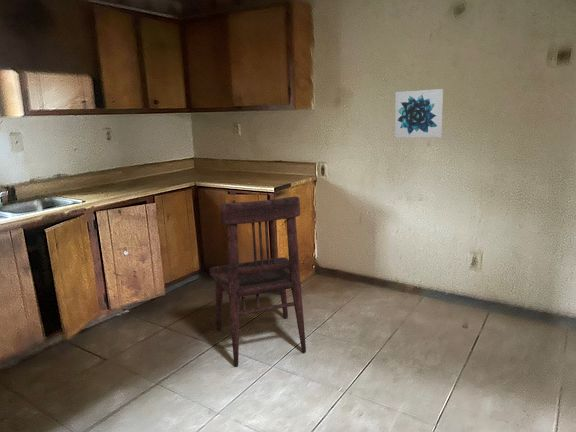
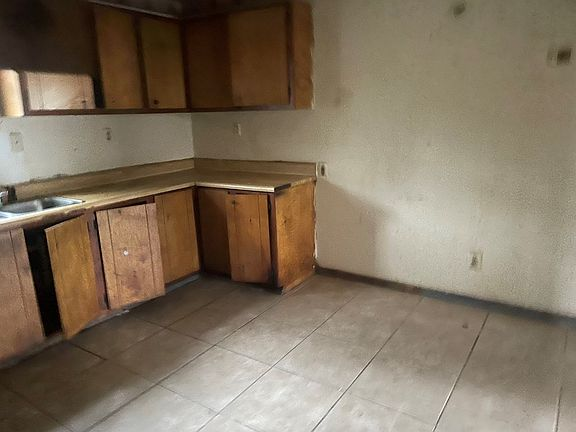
- dining chair (257, 270)
- wall art (418, 114)
